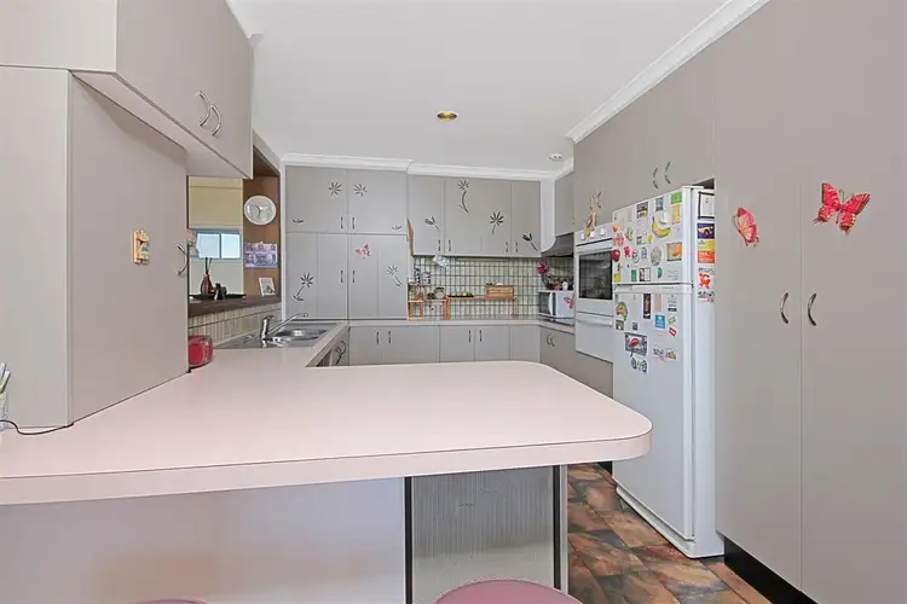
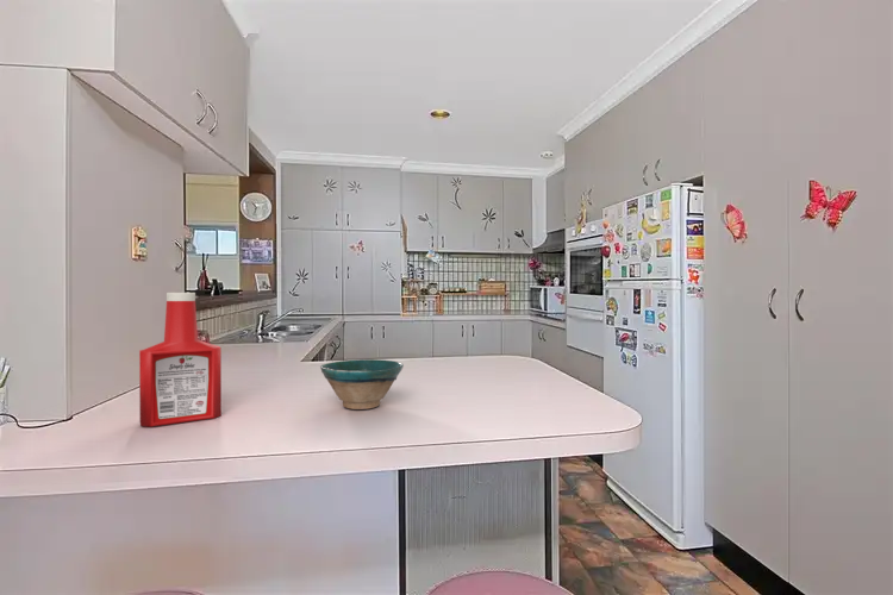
+ soap bottle (181, 355)
+ bowl (362, 384)
